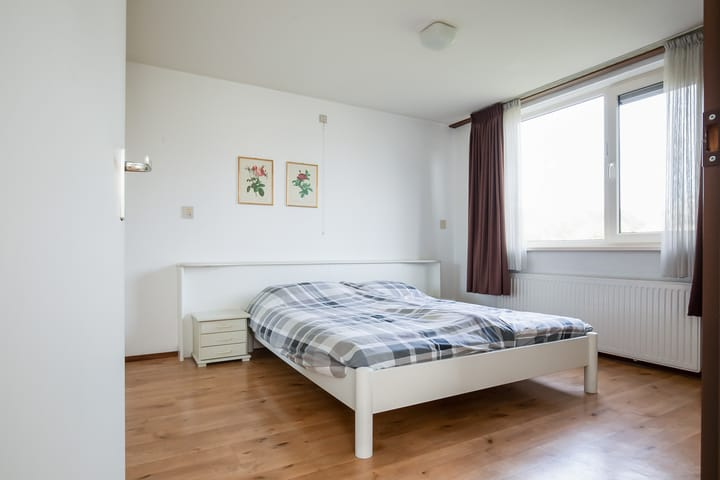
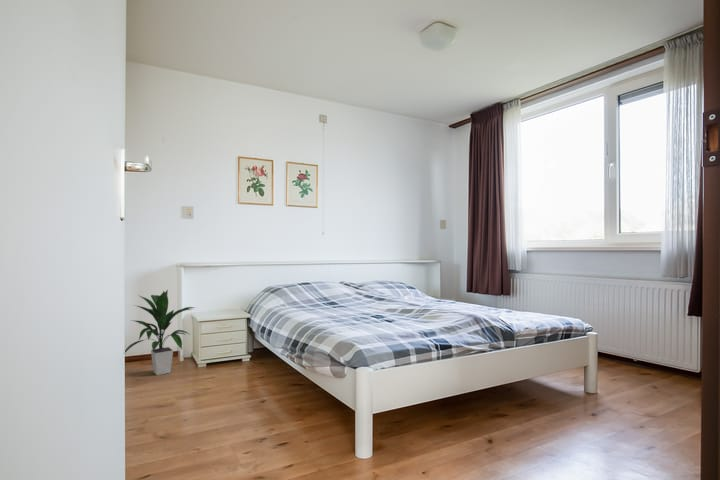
+ indoor plant (159, 330)
